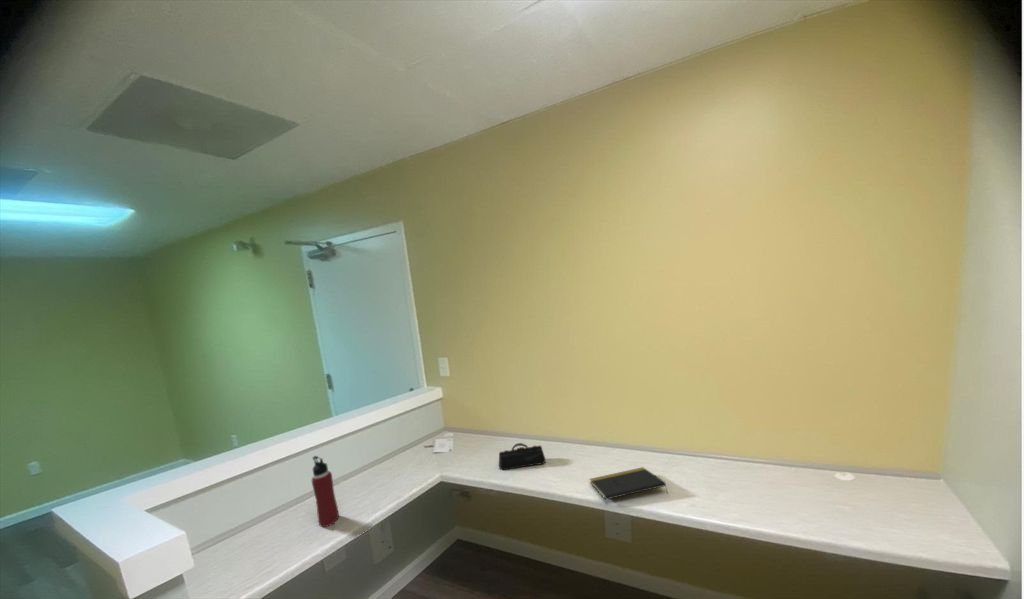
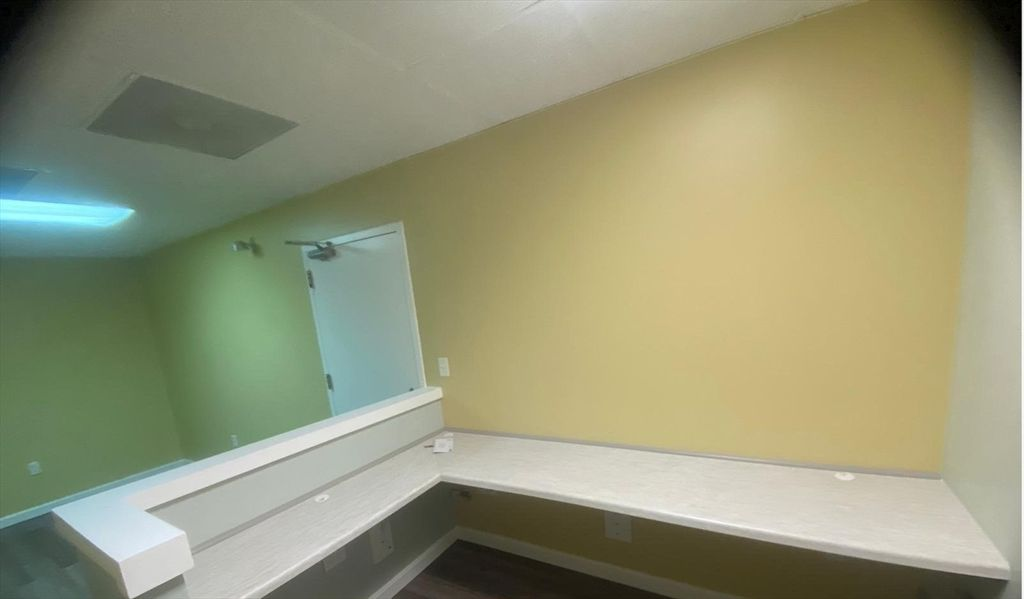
- notepad (625, 482)
- water bottle (323, 489)
- pencil case (521, 453)
